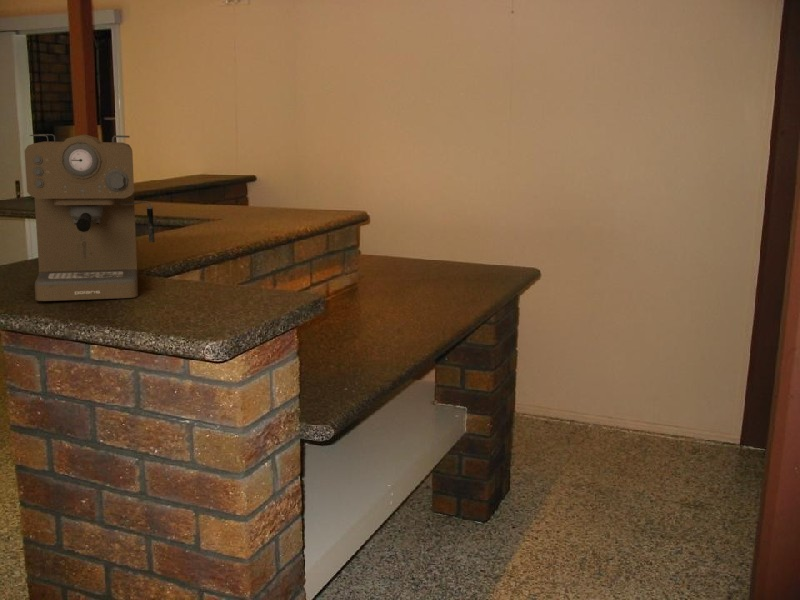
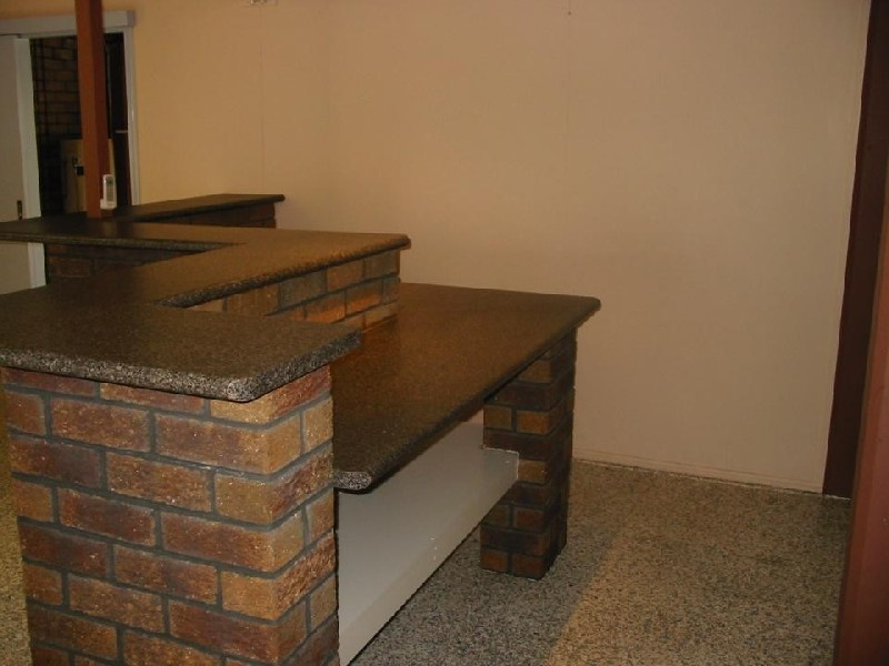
- coffee maker (94, 213)
